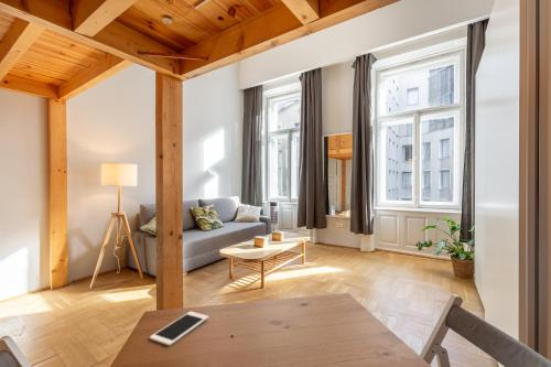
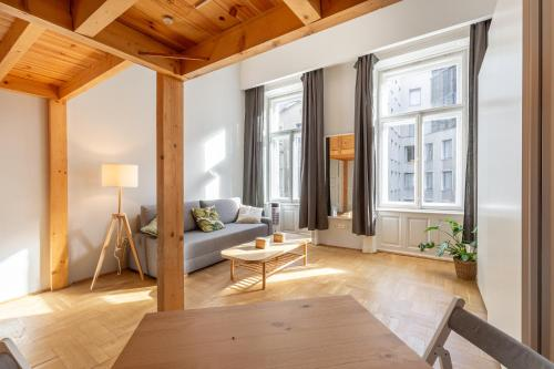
- cell phone (181, 326)
